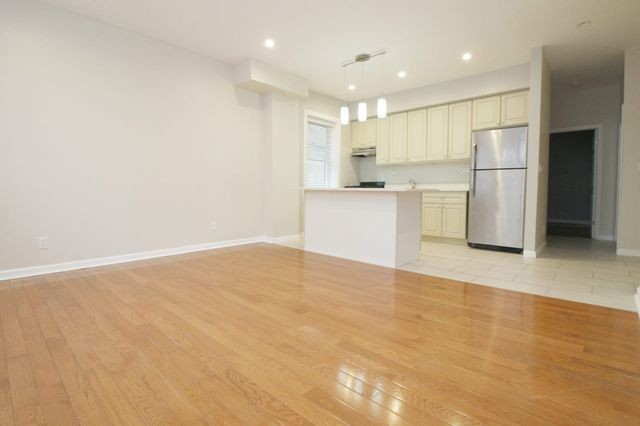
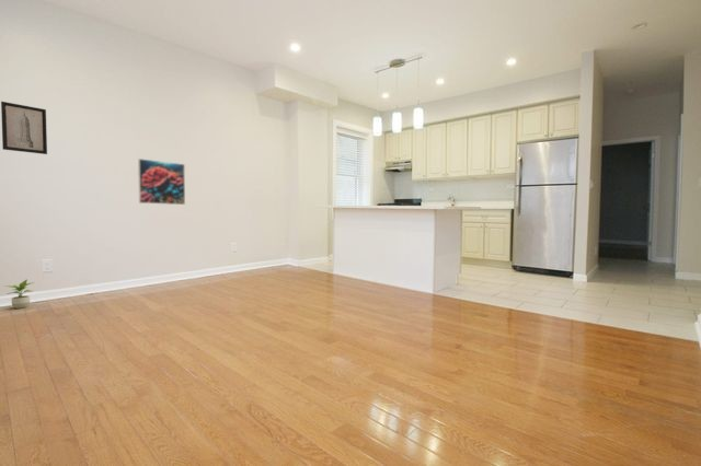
+ wall art (24, 128)
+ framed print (162, 183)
+ potted plant (20, 293)
